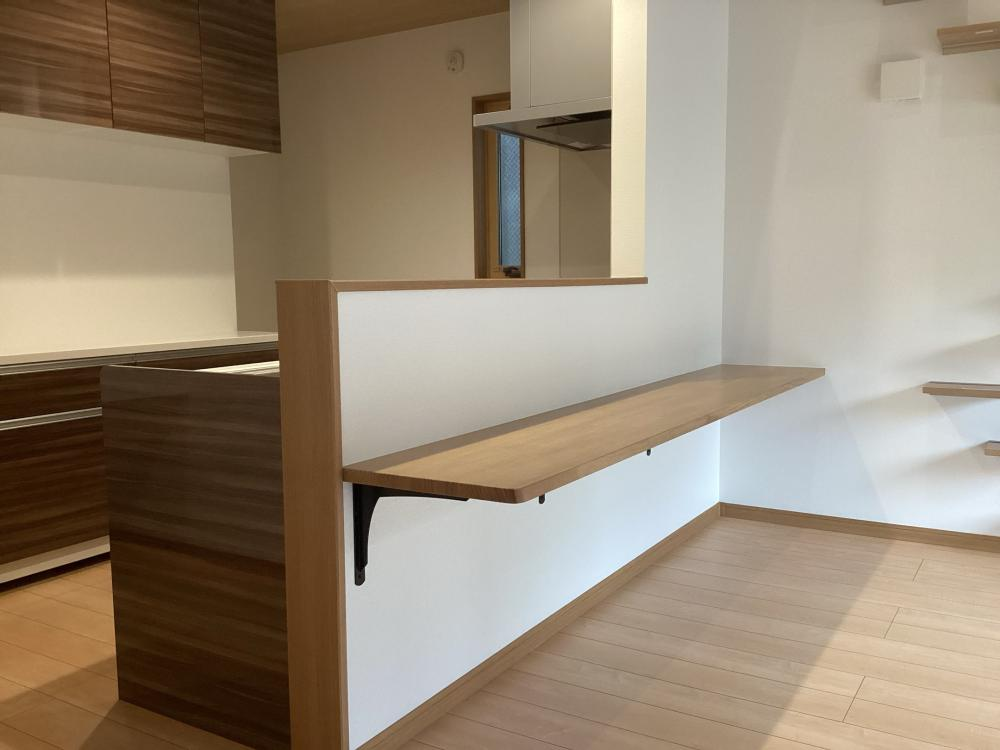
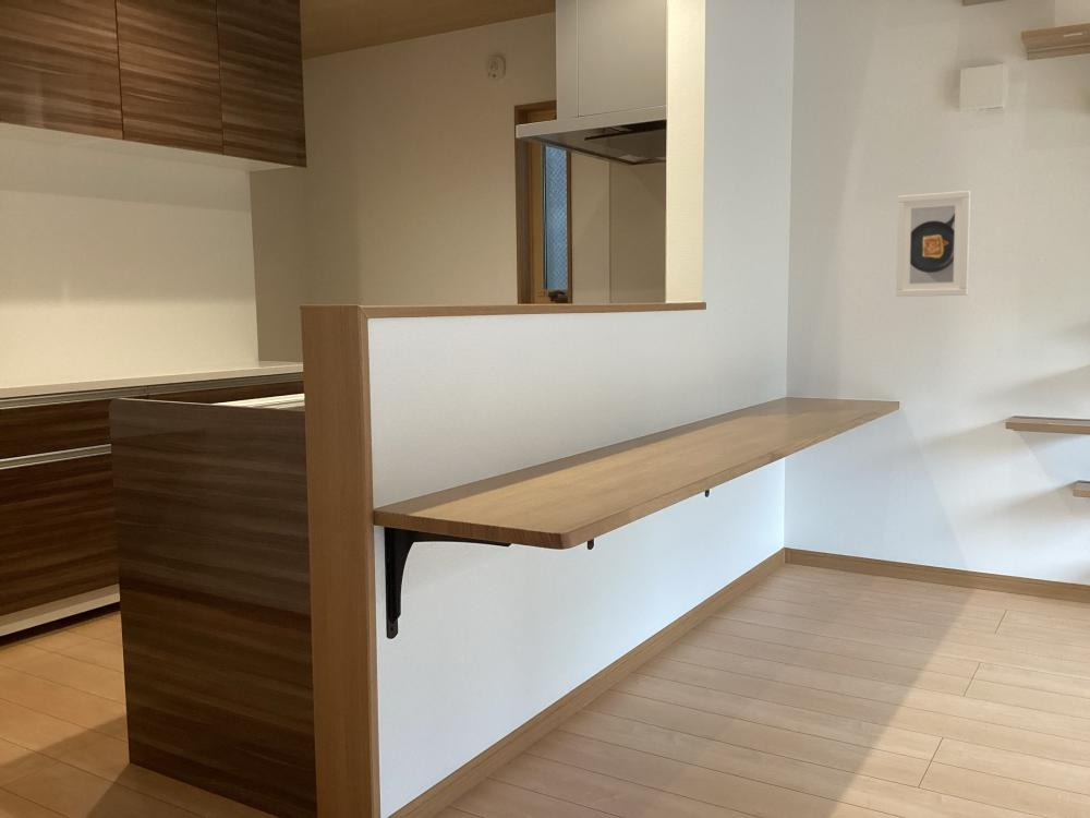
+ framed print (932, 244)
